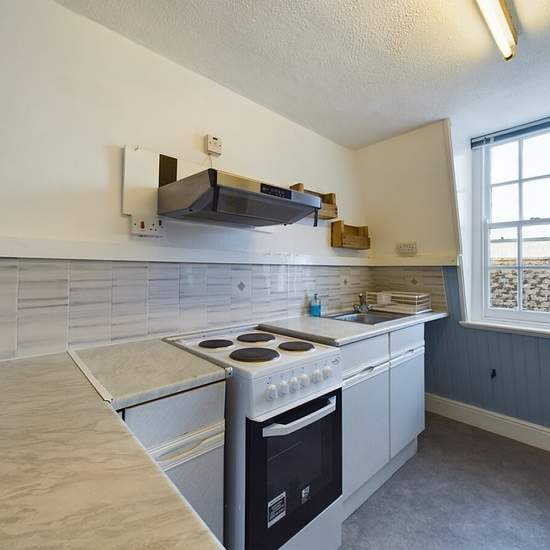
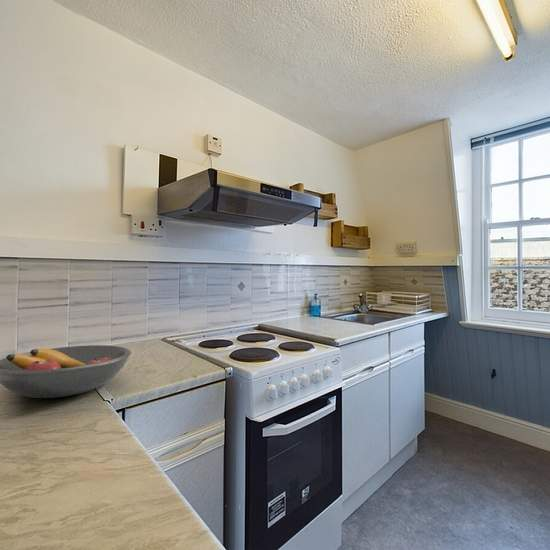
+ fruit bowl (66, 368)
